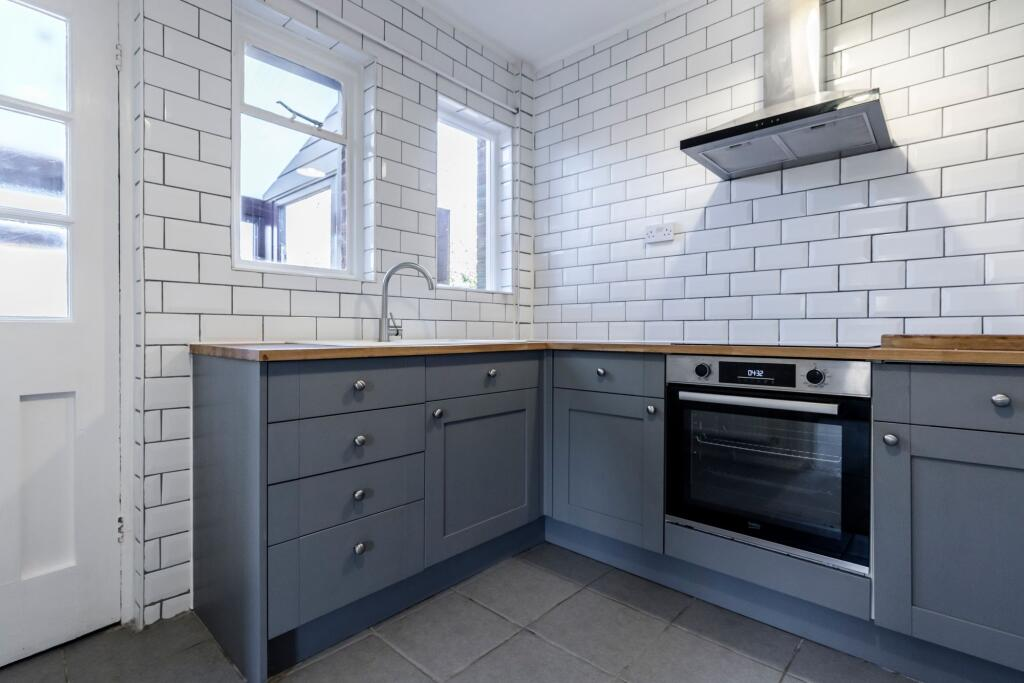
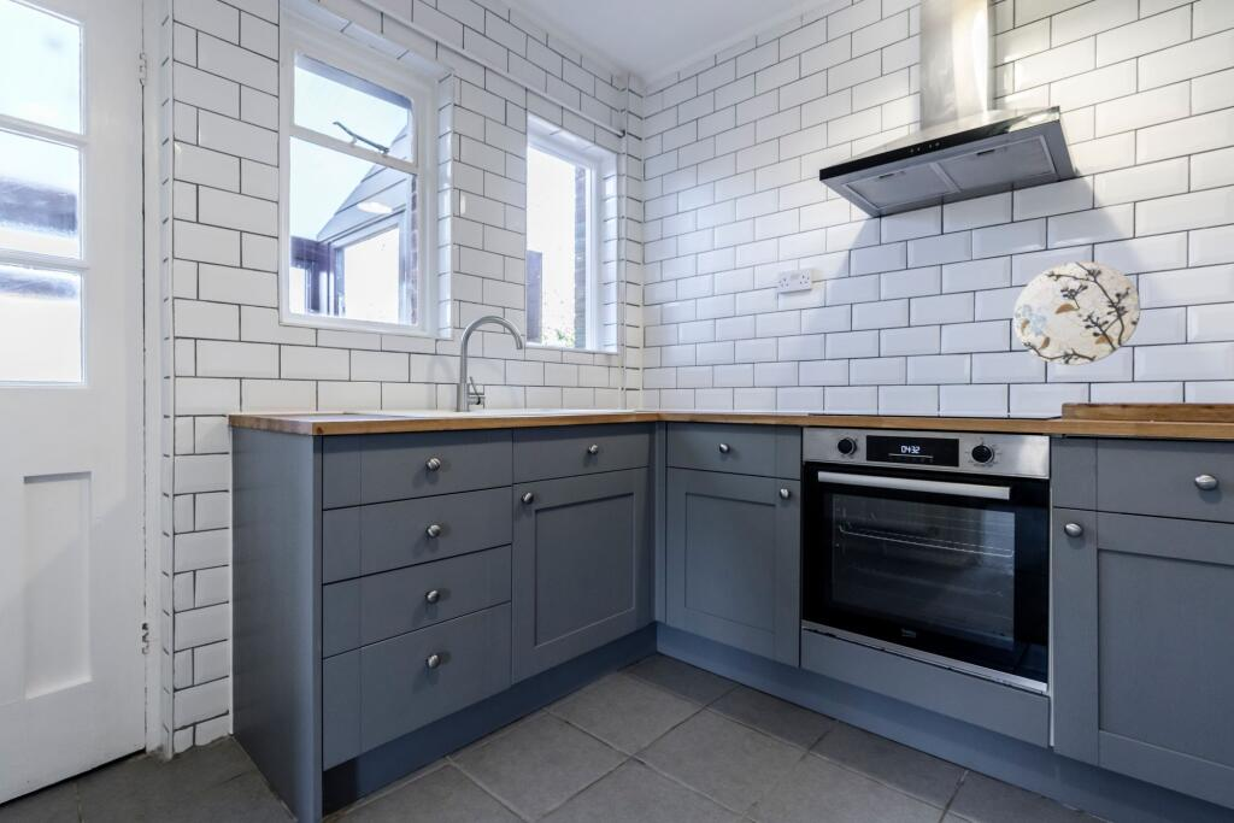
+ decorative plate (1073, 313)
